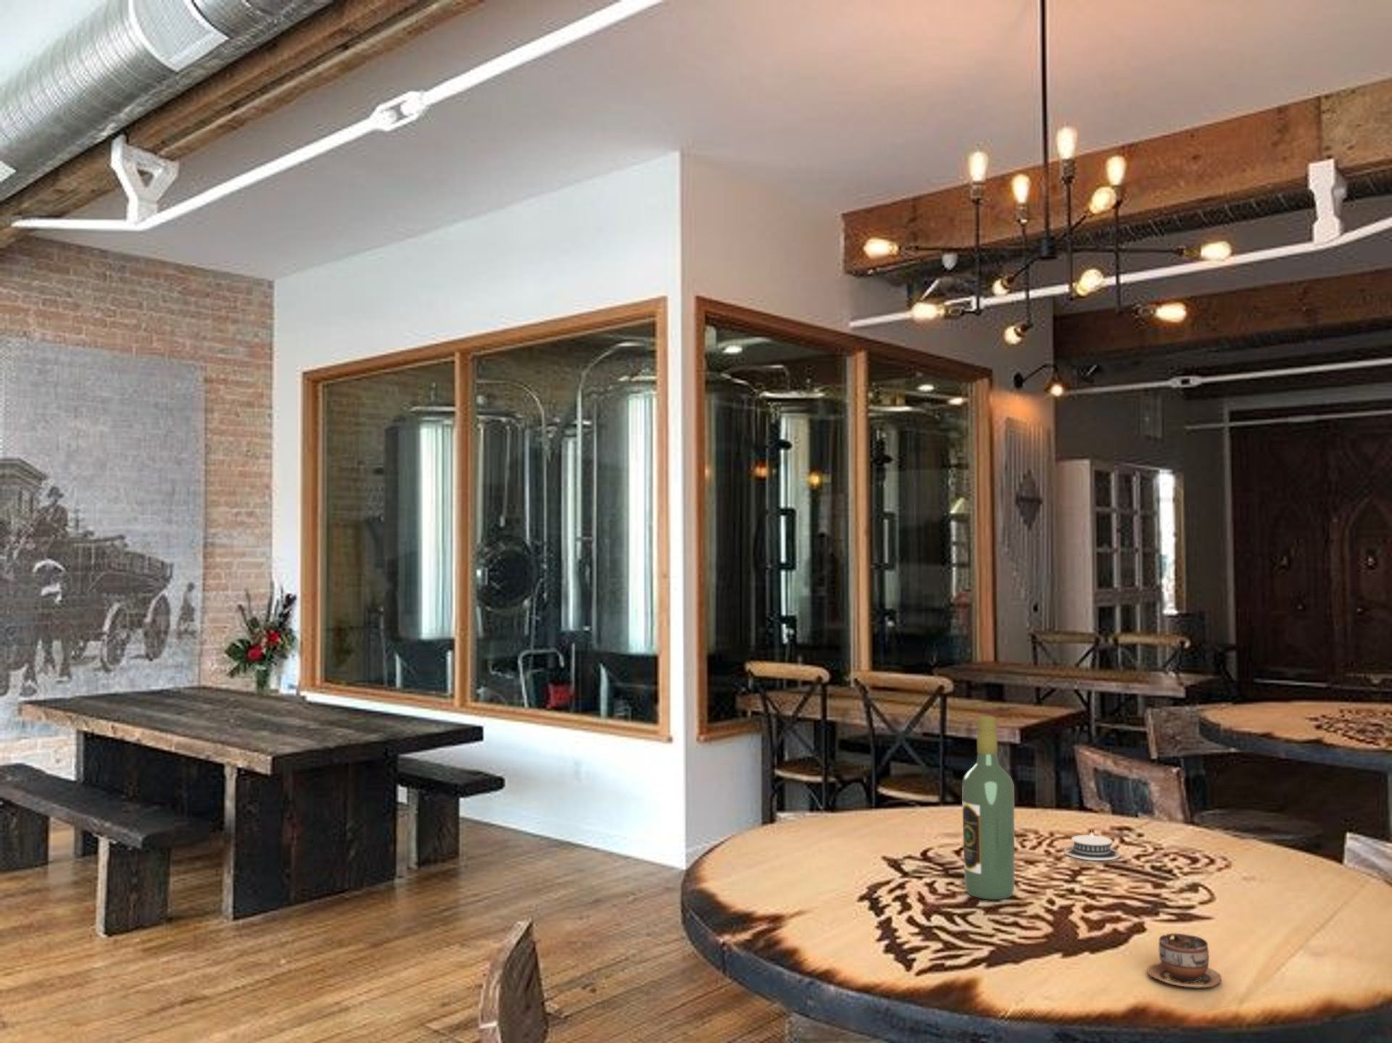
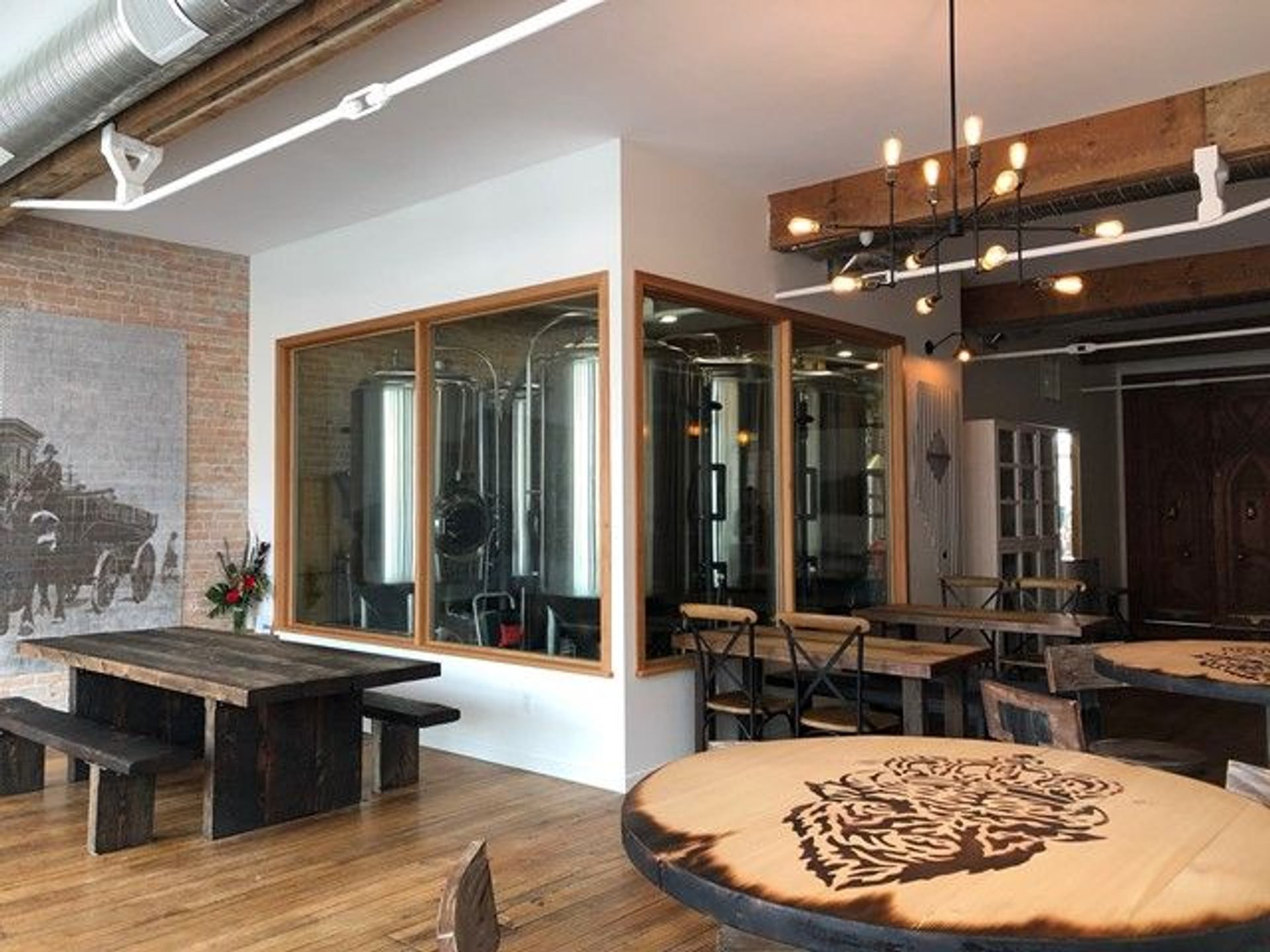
- architectural model (1092, 841)
- cup (1183, 959)
- wine bottle (989, 804)
